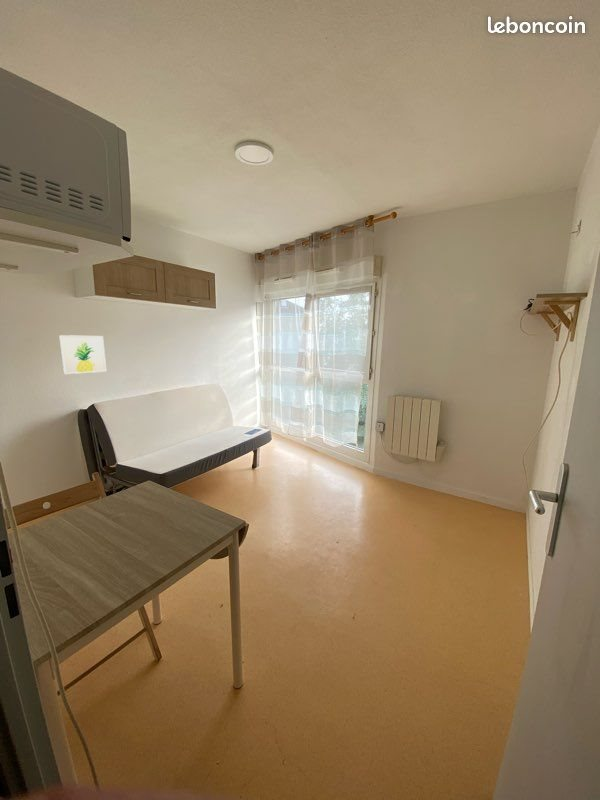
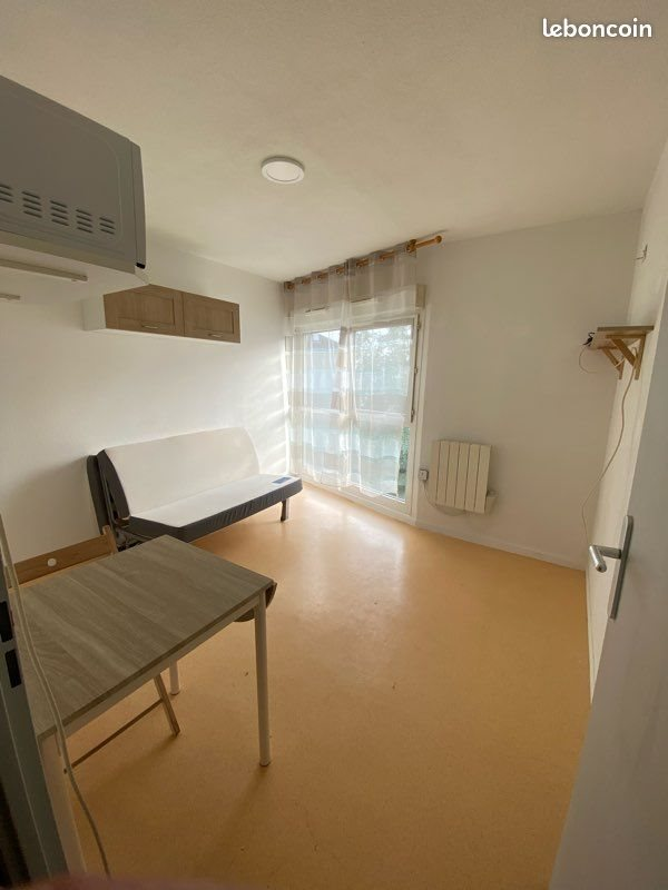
- wall art (84, 354)
